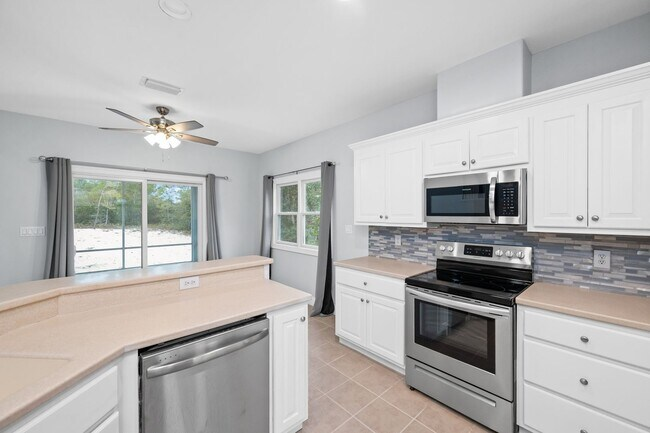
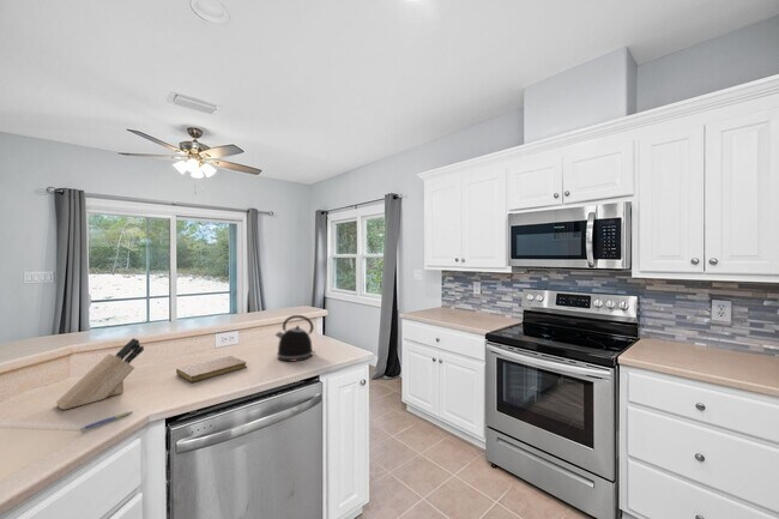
+ knife block (103, 369)
+ notebook (212, 367)
+ kettle (295, 336)
+ pen (108, 420)
